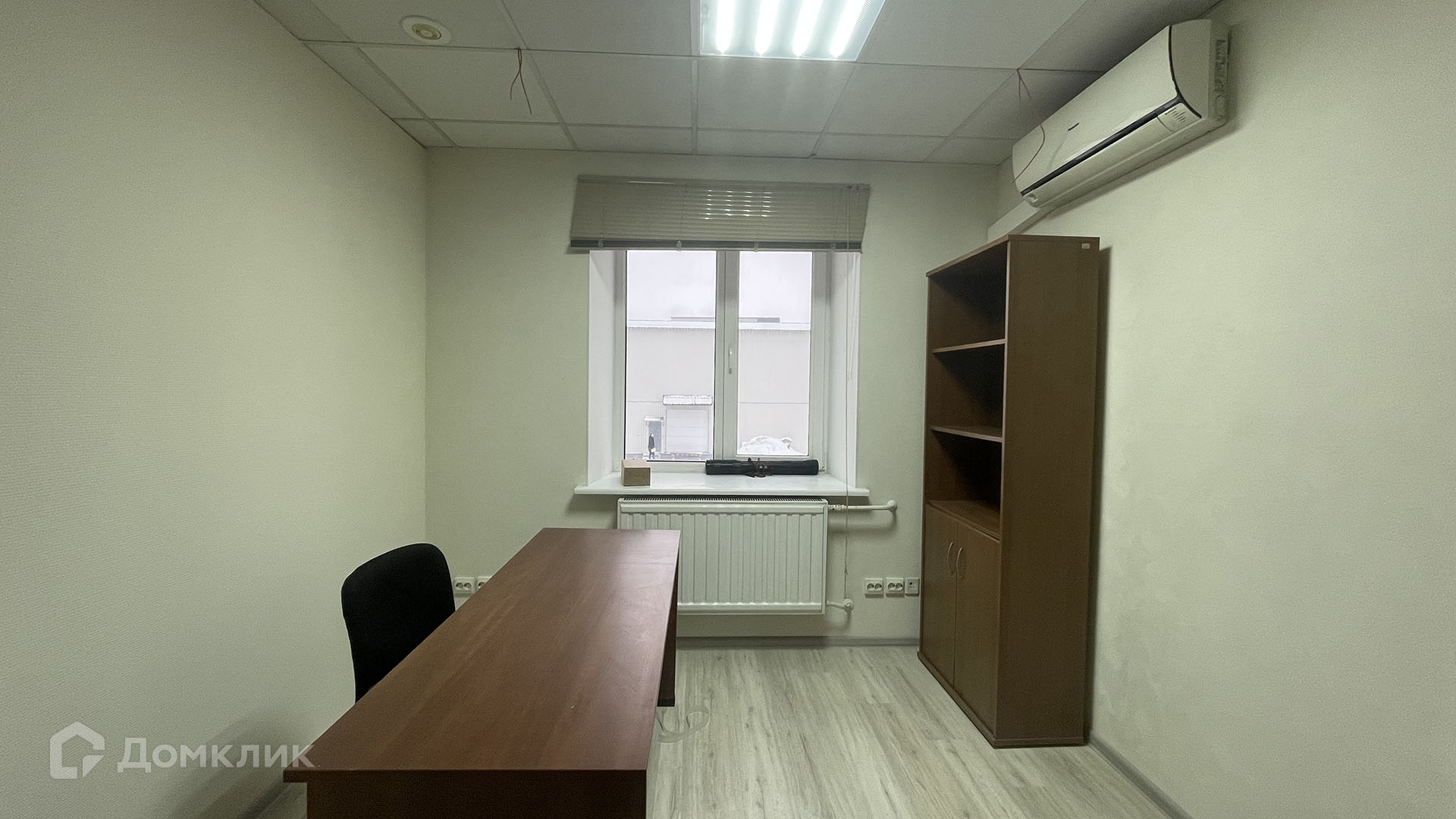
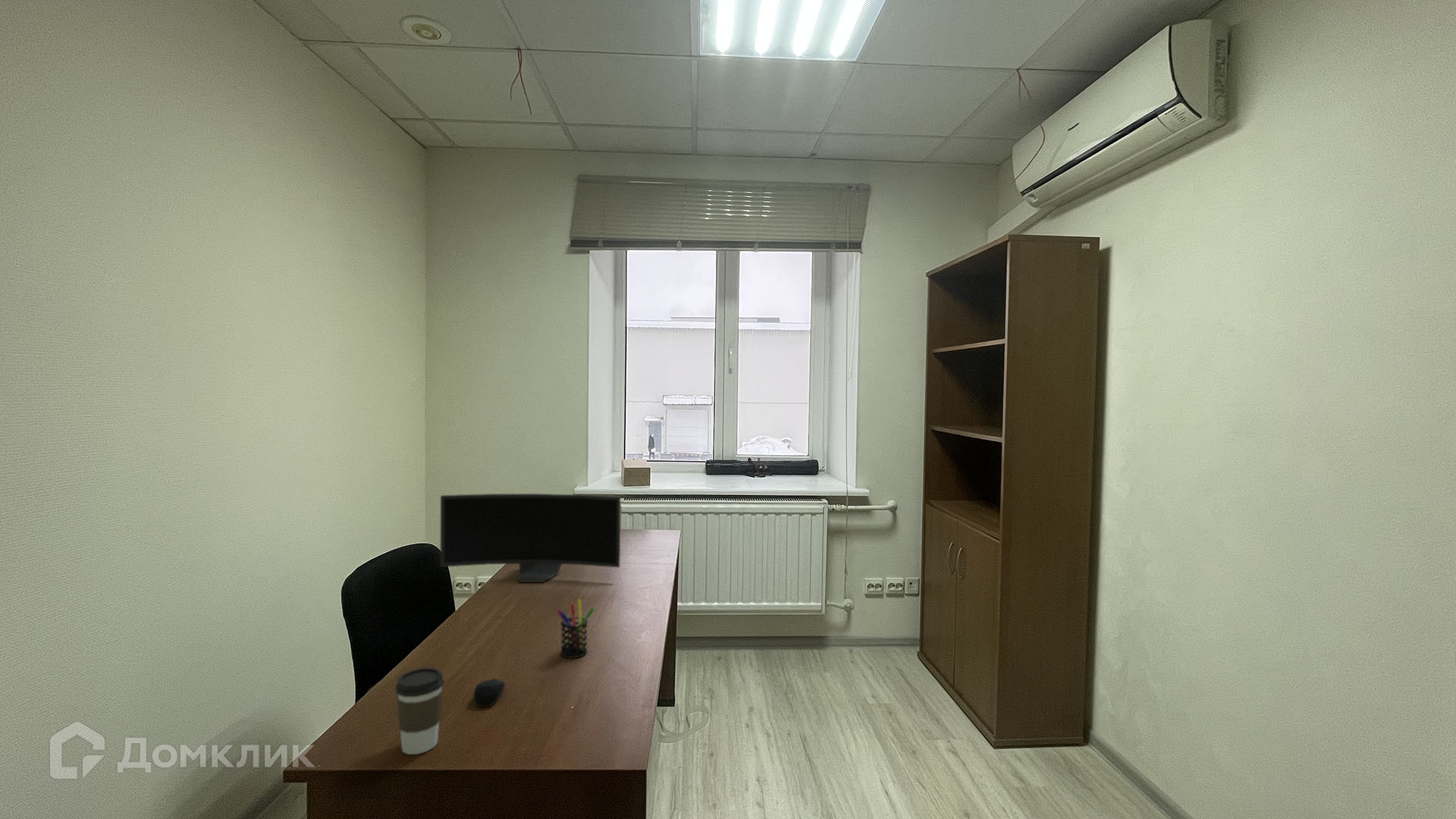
+ pen holder (576, 626)
+ computer mouse (489, 689)
+ coffee cup (419, 711)
+ monitor (537, 534)
